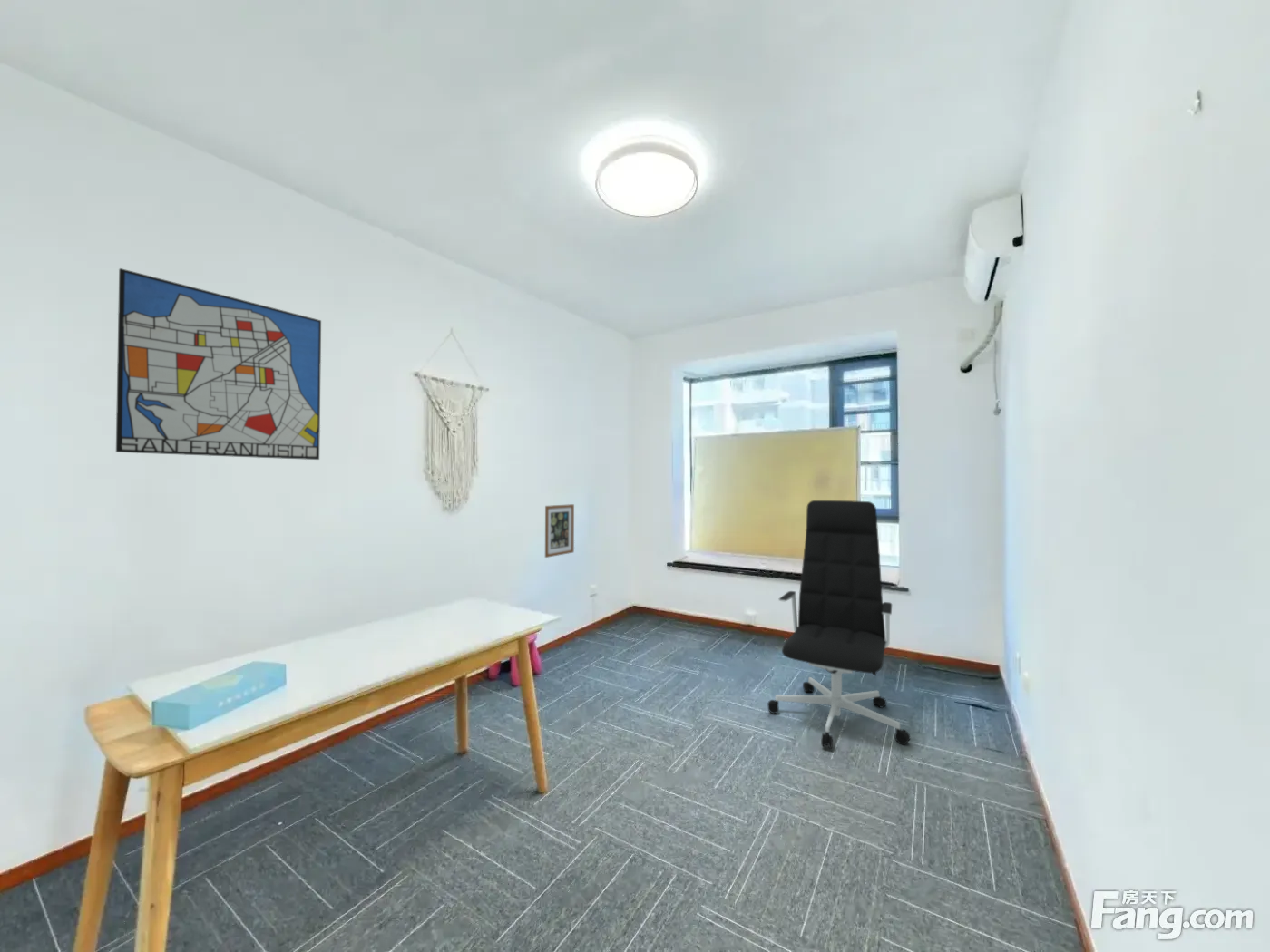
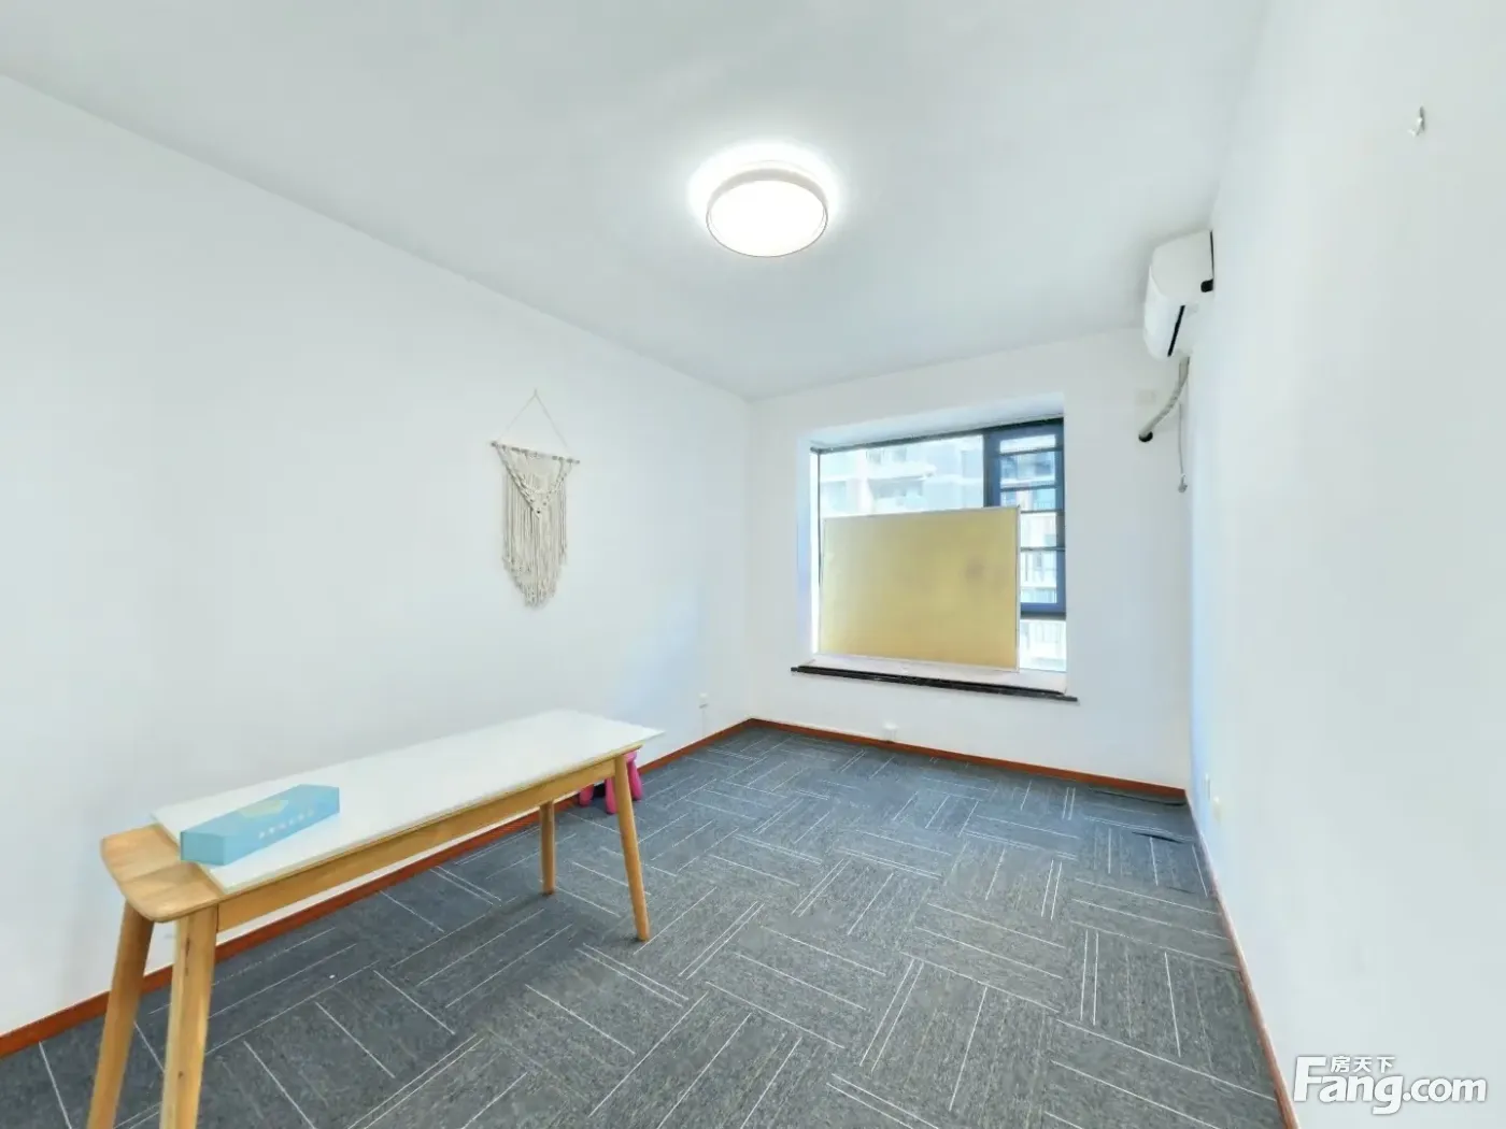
- wall art (232, 376)
- wall art (560, 529)
- office chair (835, 610)
